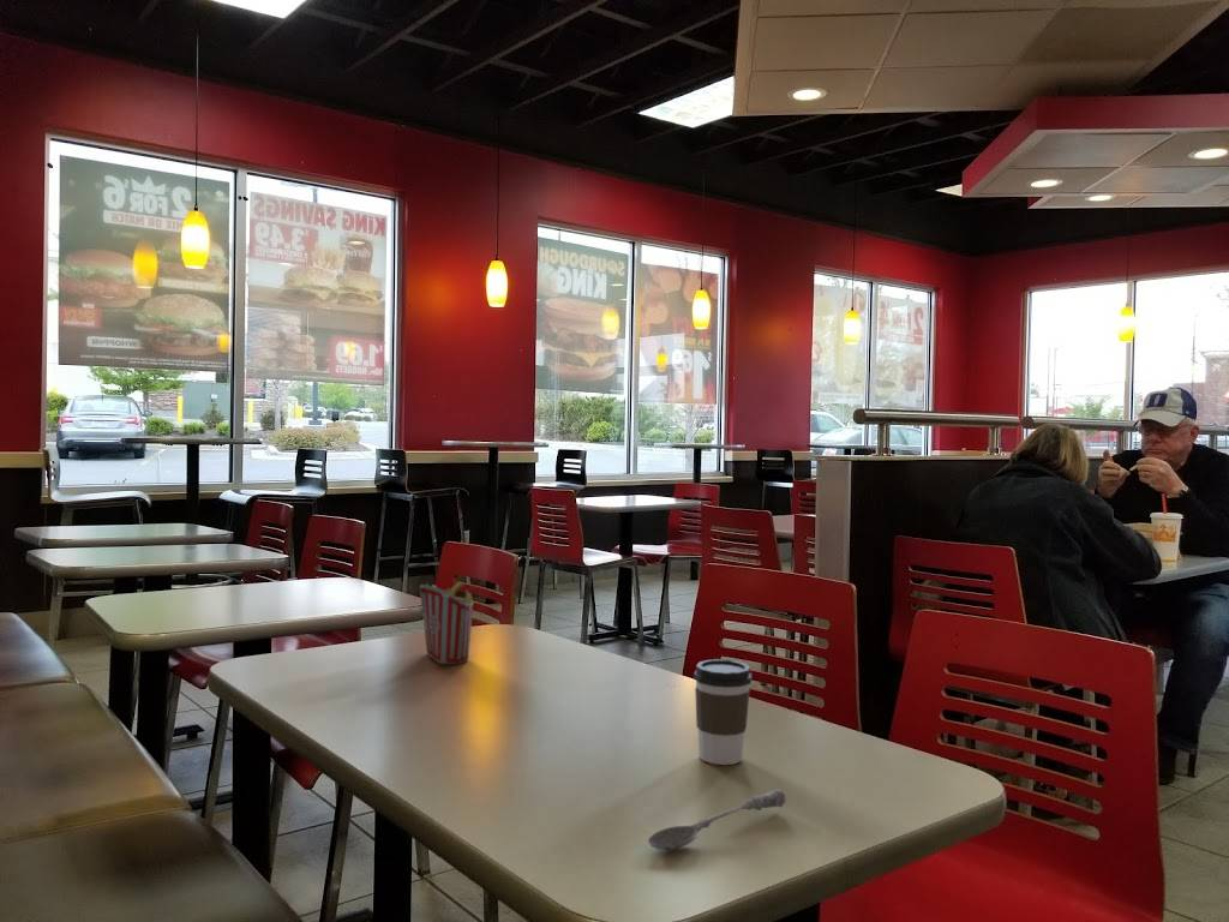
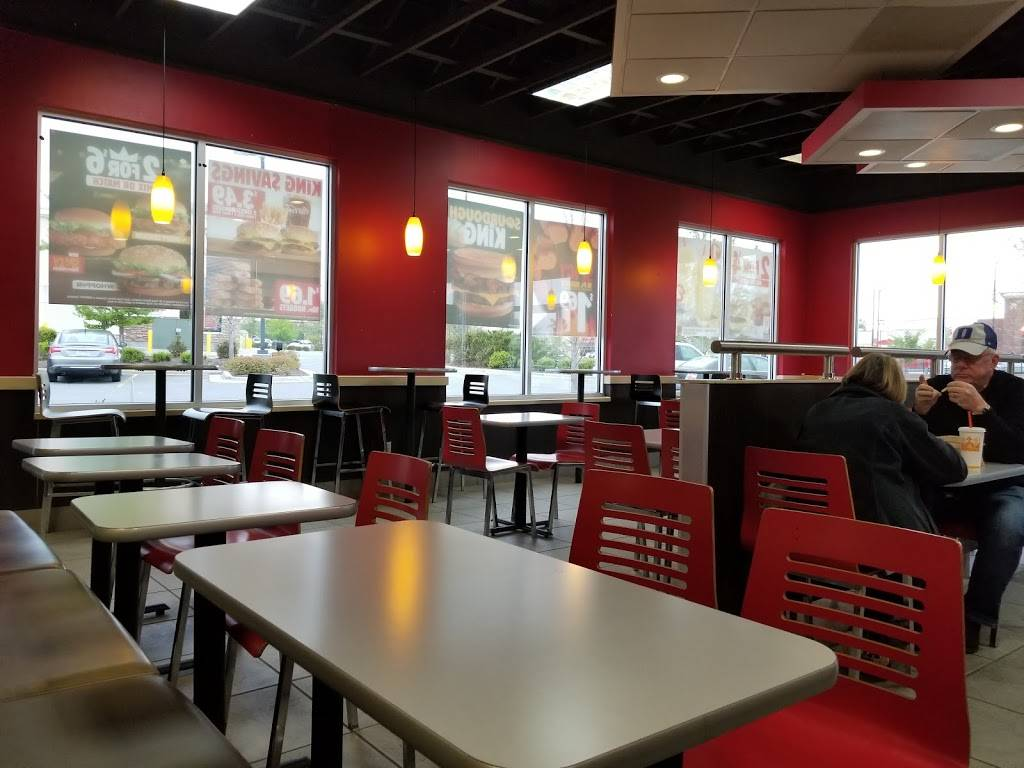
- french fries (446, 619)
- soupspoon (719, 818)
- coffee cup (721, 711)
